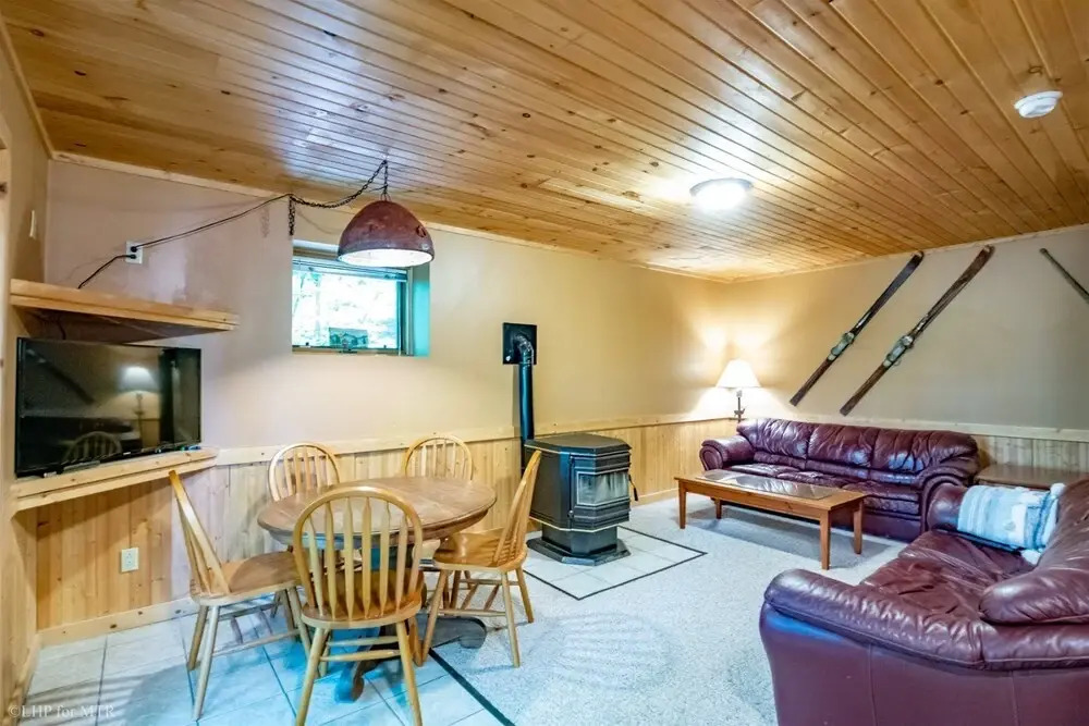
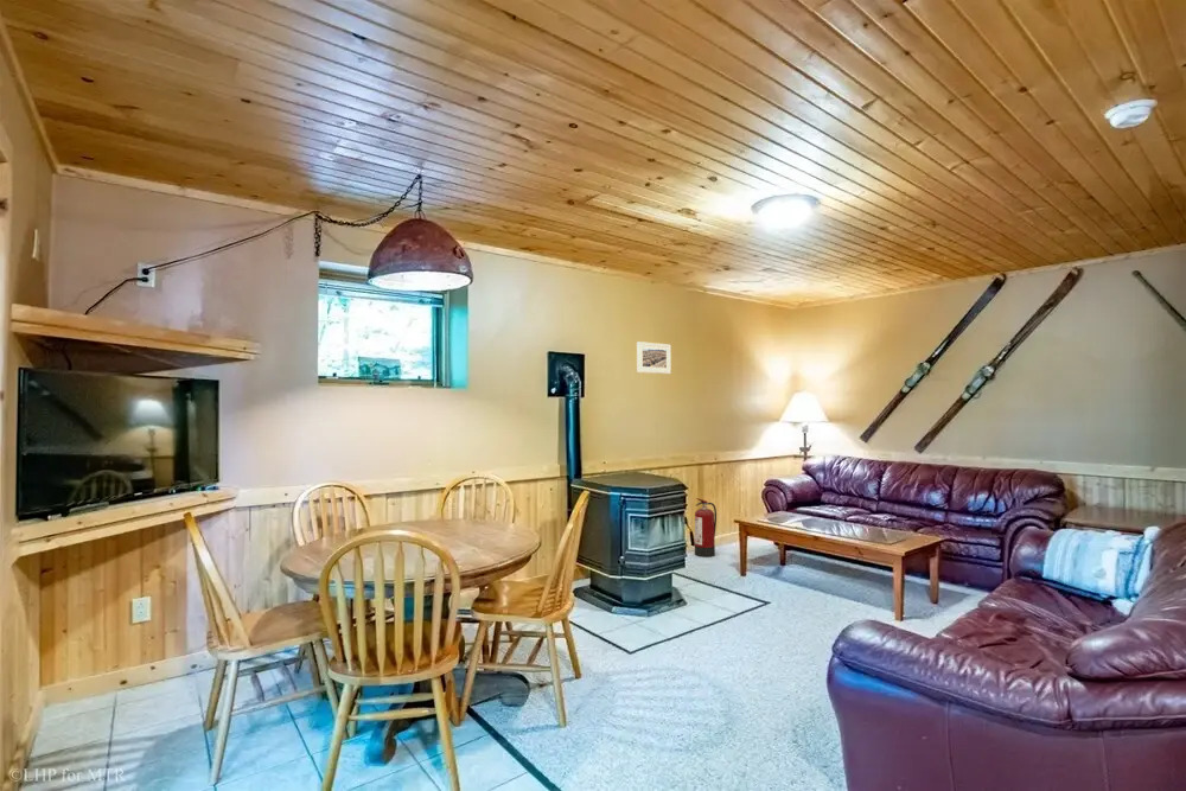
+ fire extinguisher (706, 525)
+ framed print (653, 358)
